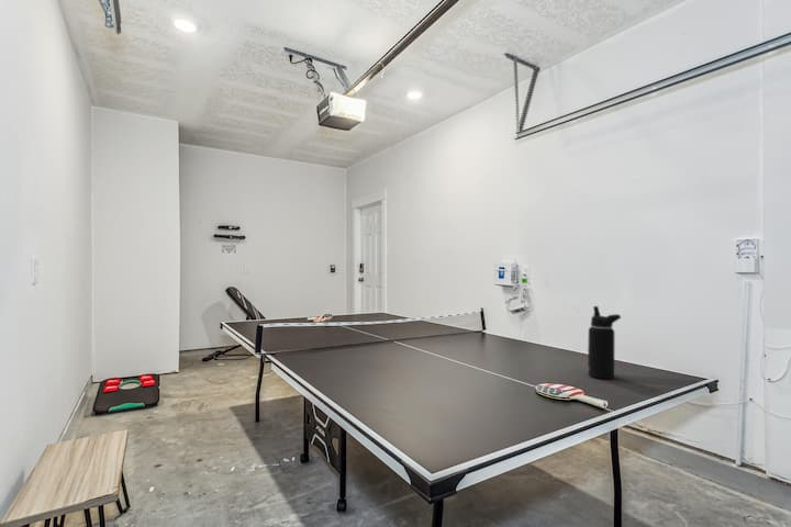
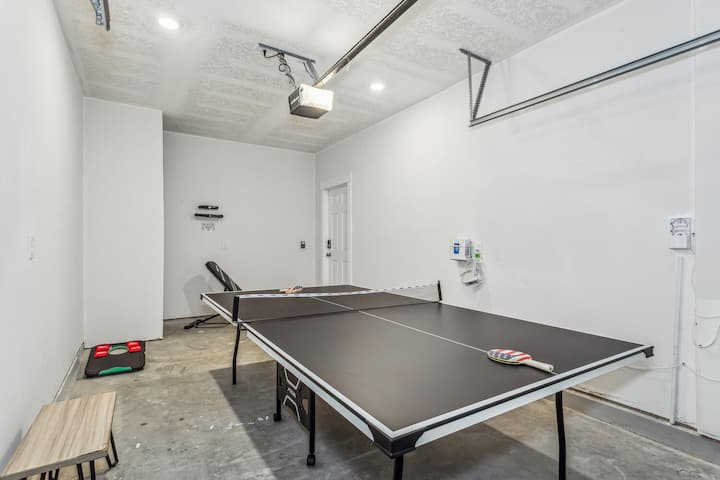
- water bottle (603, 341)
